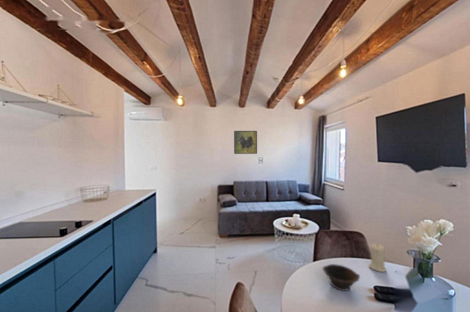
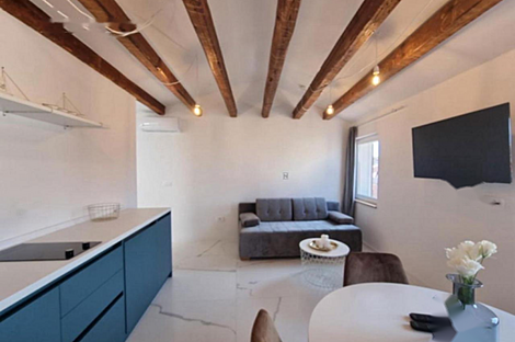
- bowl (340, 278)
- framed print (245, 142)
- candle (377, 256)
